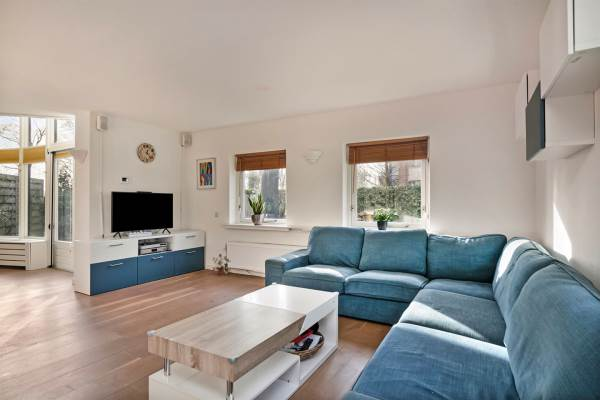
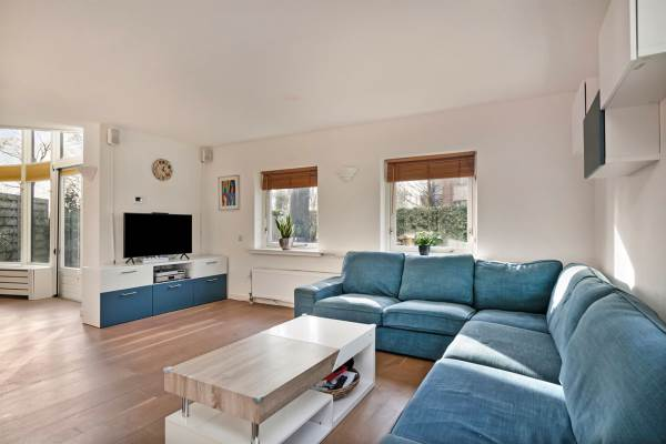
- potted plant (222, 263)
